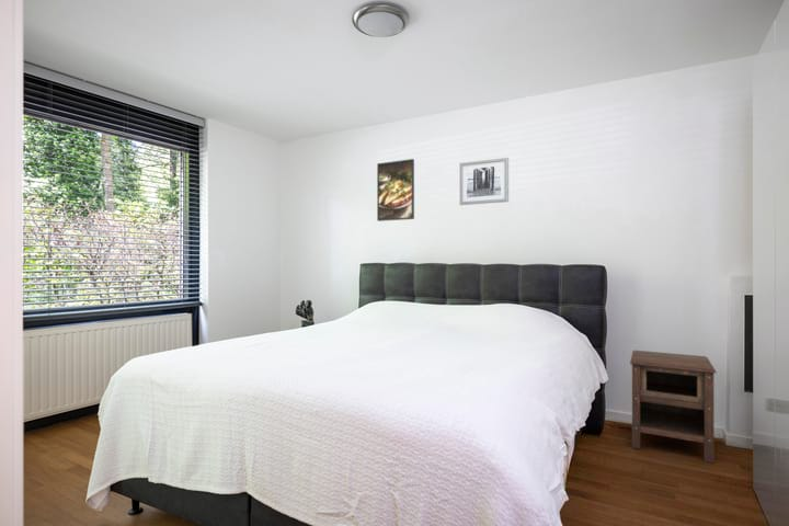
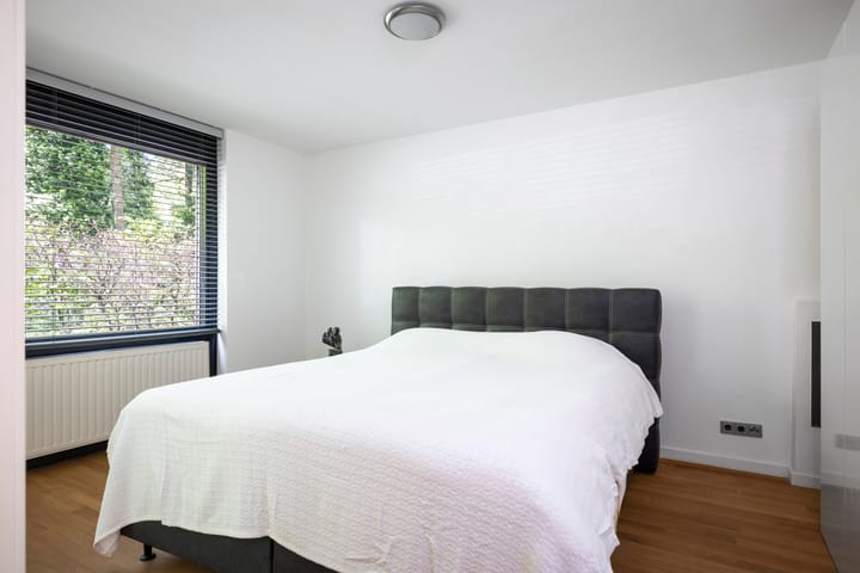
- wall art (483, 182)
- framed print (395, 191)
- nightstand (670, 400)
